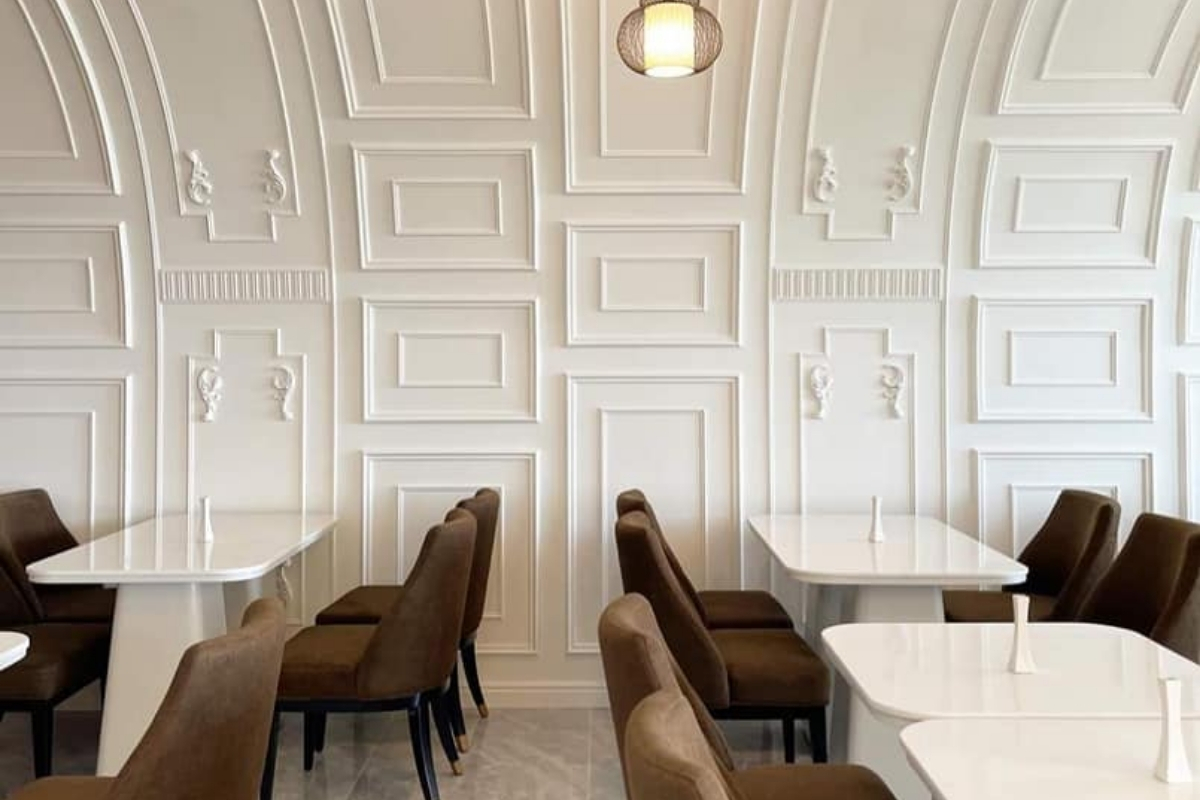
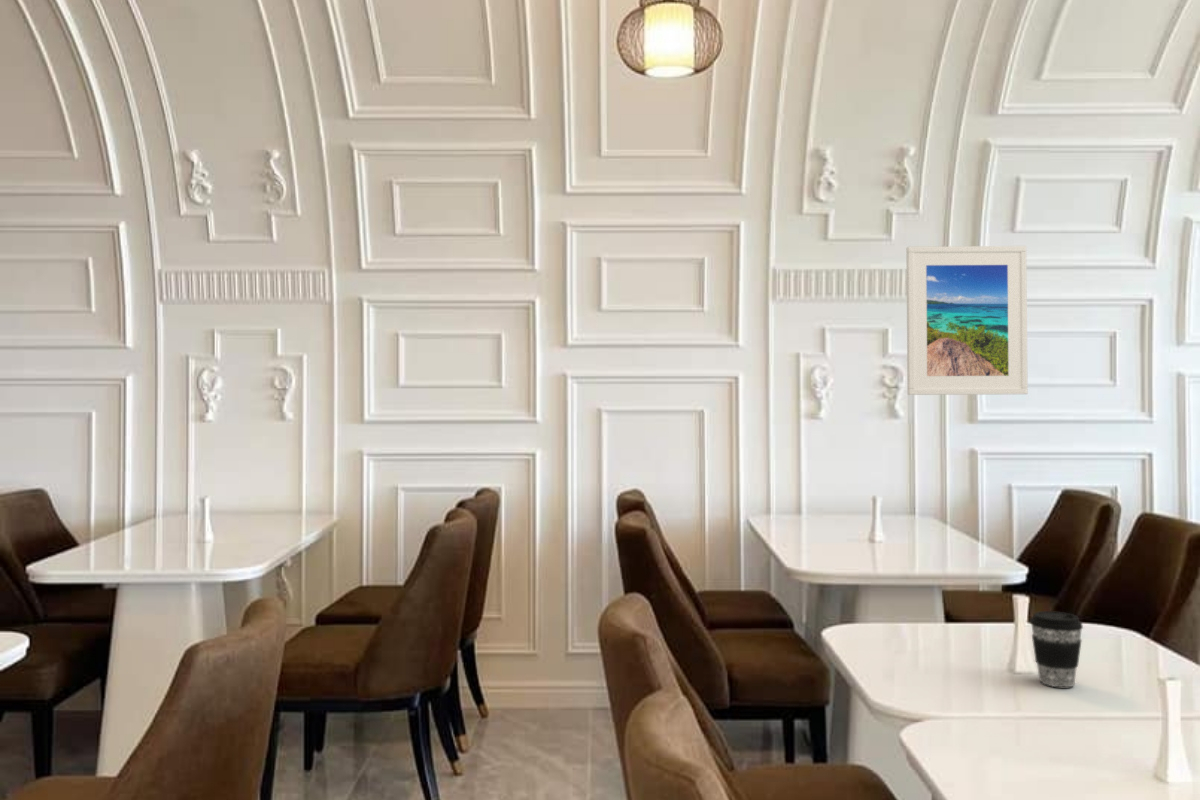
+ coffee cup (1056, 649)
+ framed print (966, 320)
